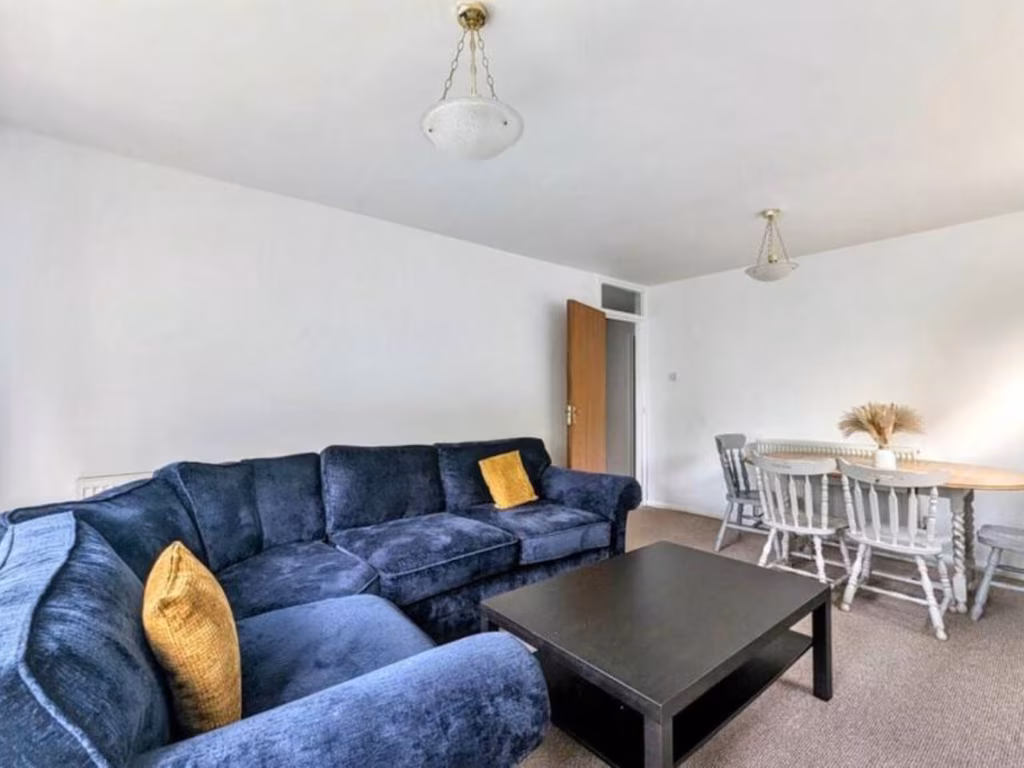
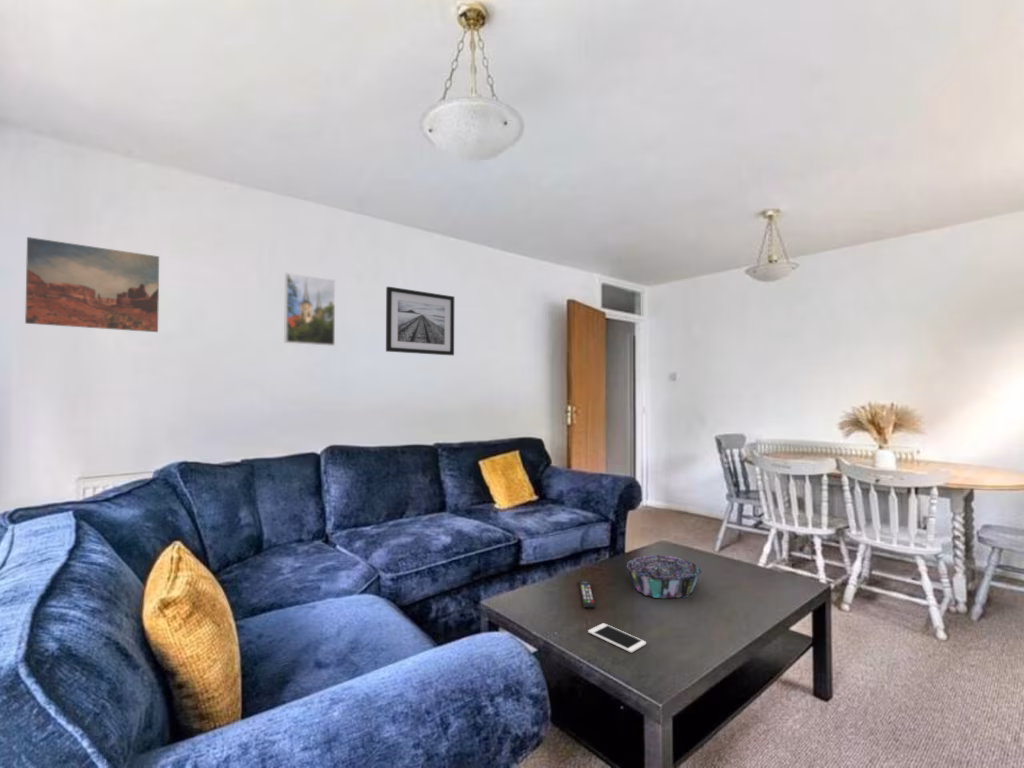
+ wall art (96, 287)
+ wall art (421, 322)
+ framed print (310, 310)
+ cell phone (616, 637)
+ remote control (586, 592)
+ decorative bowl (663, 577)
